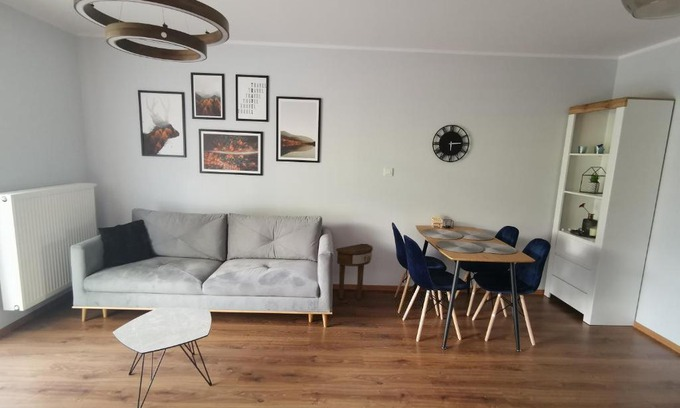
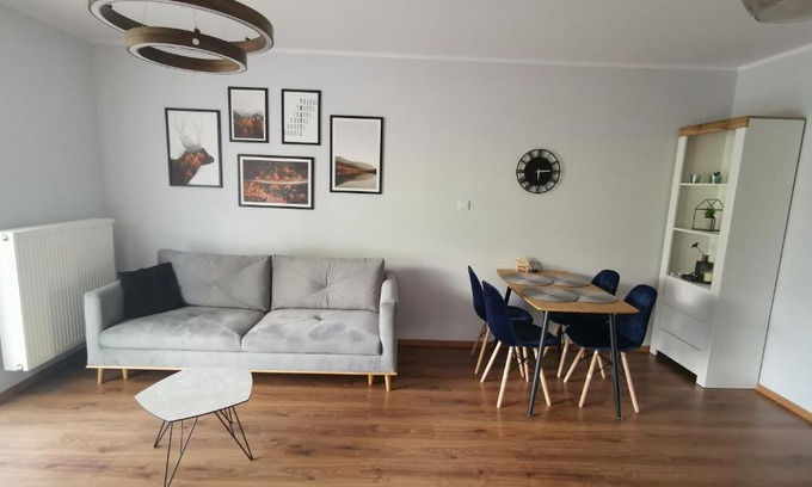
- side table (358, 271)
